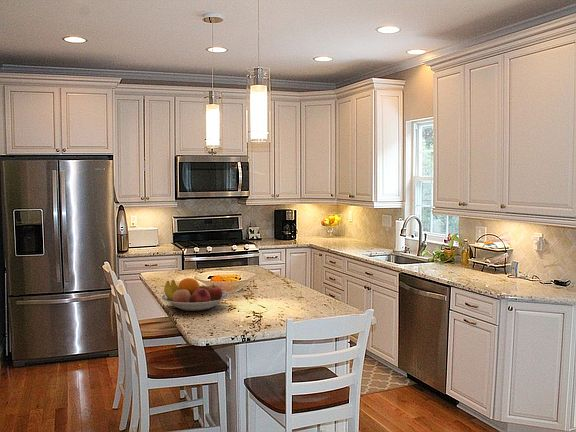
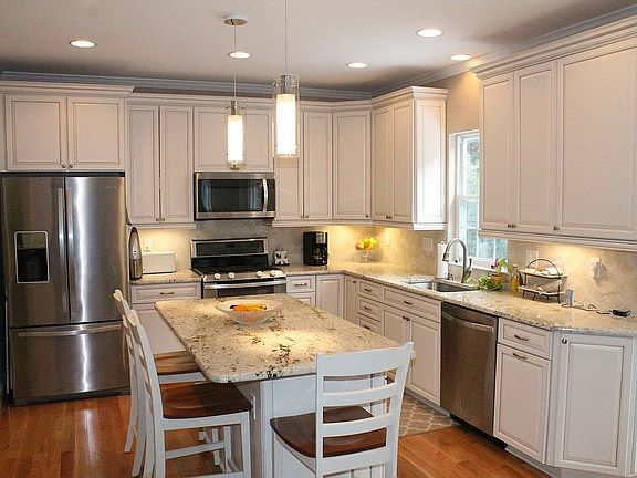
- fruit bowl (195, 293)
